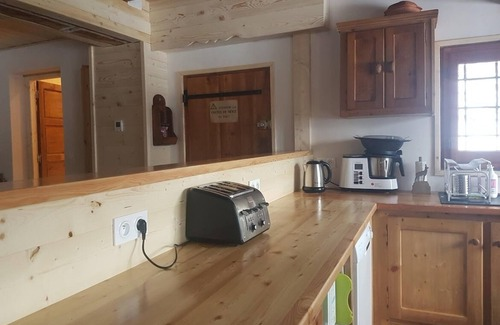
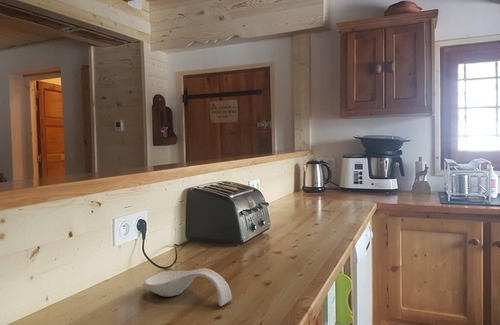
+ spoon rest (187, 281)
